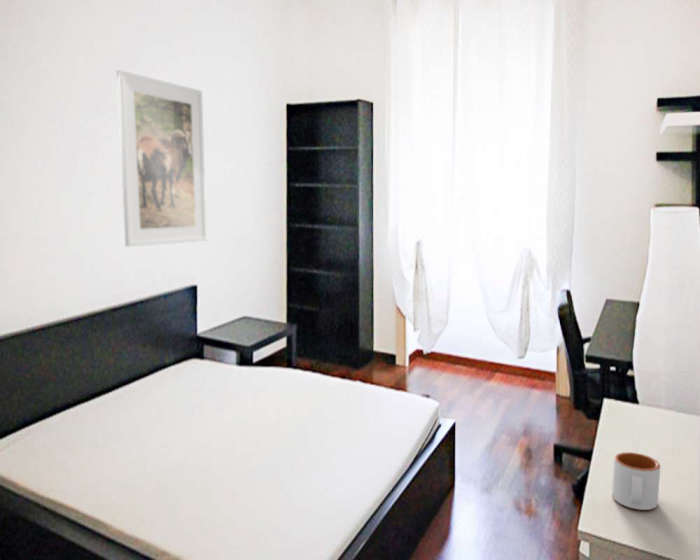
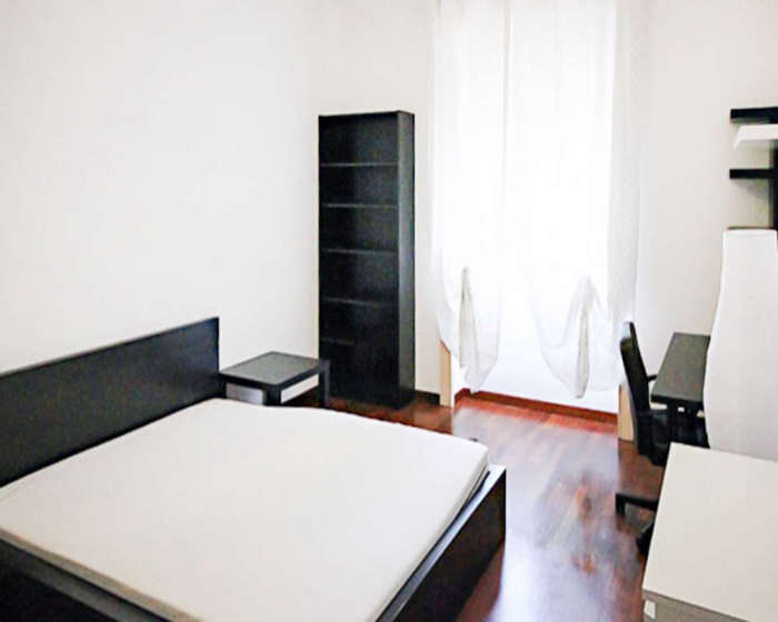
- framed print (166, 163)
- mug (635, 483)
